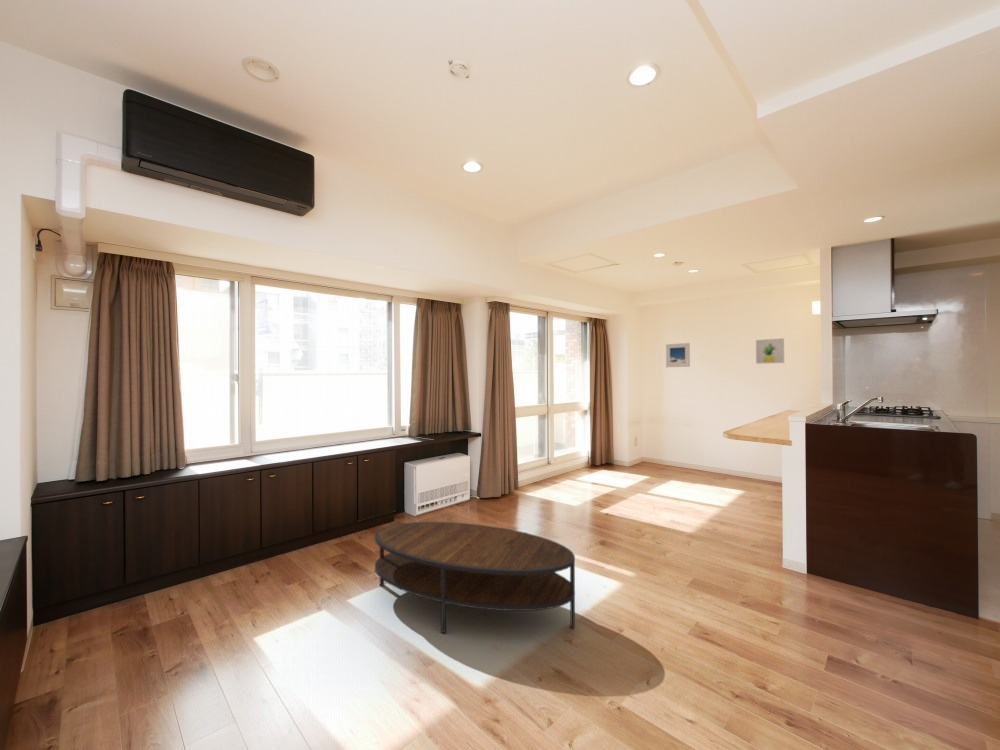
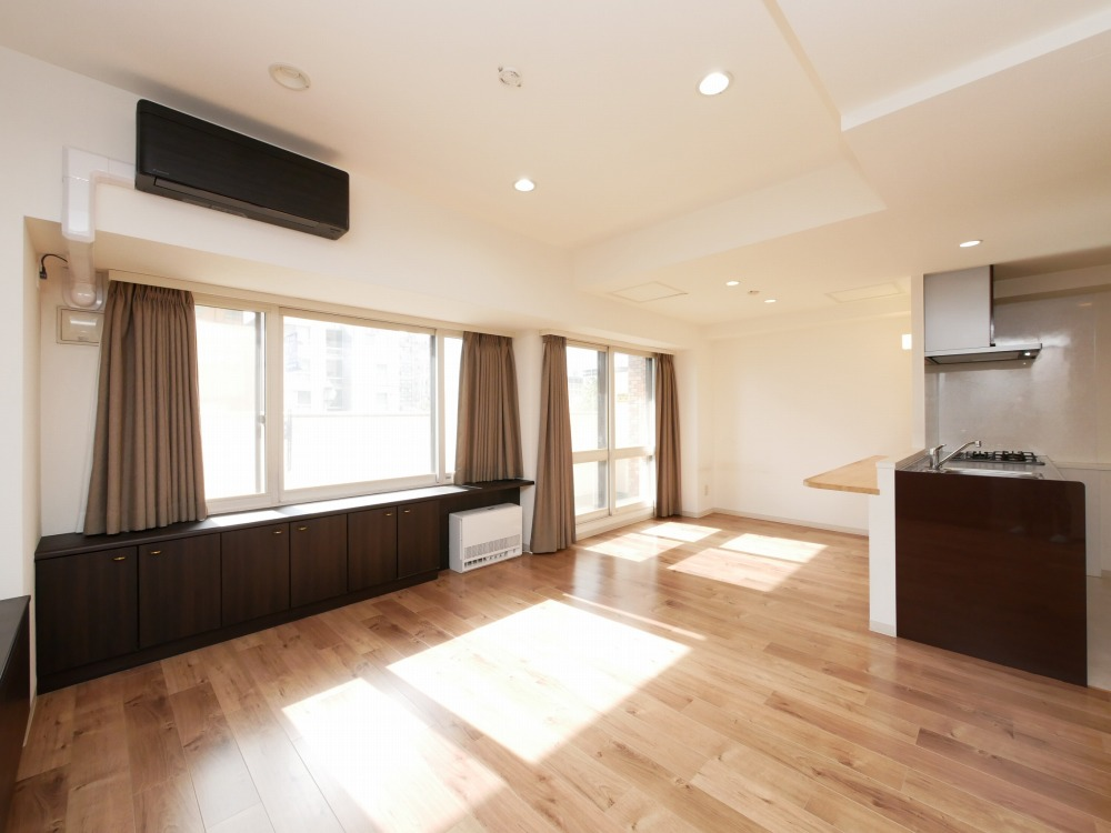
- coffee table (468, 573)
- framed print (677, 355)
- wall art (769, 351)
